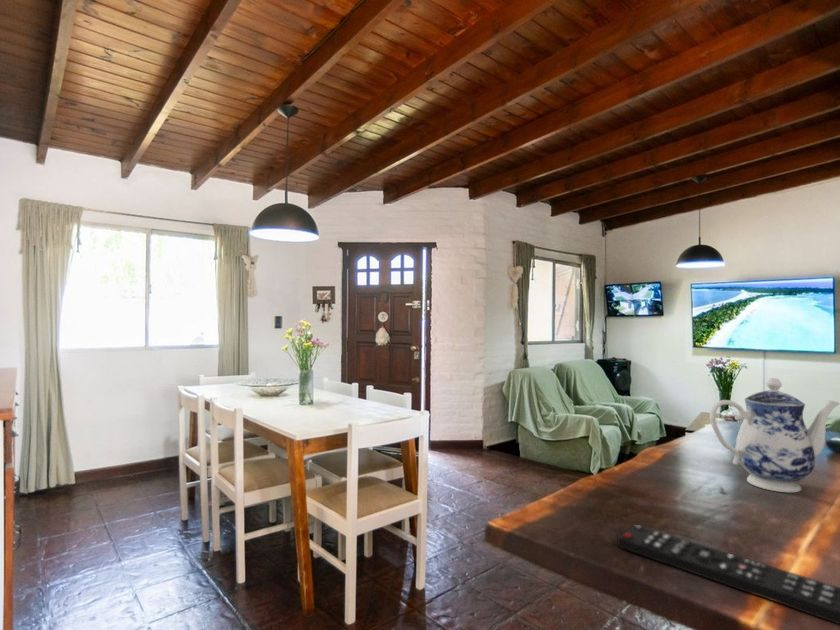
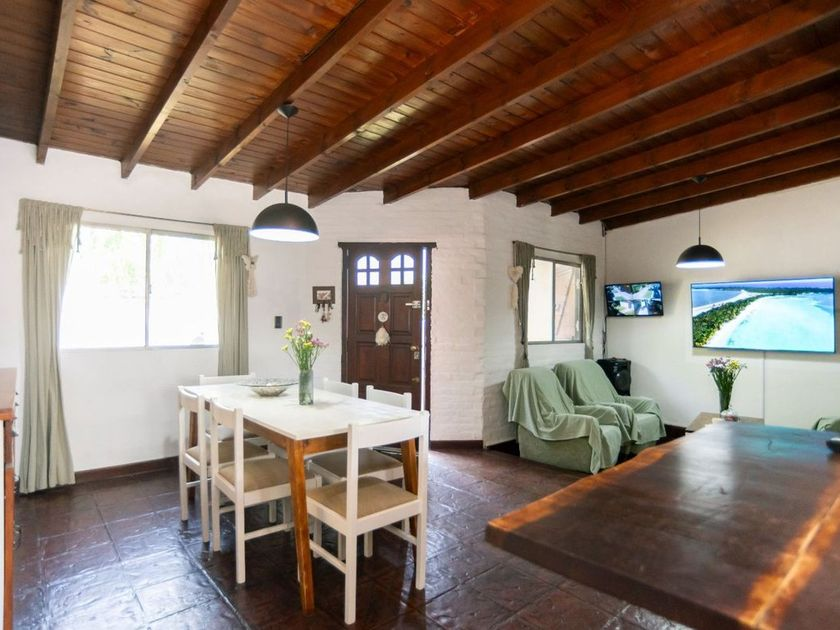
- remote control (729, 567)
- teapot (773, 431)
